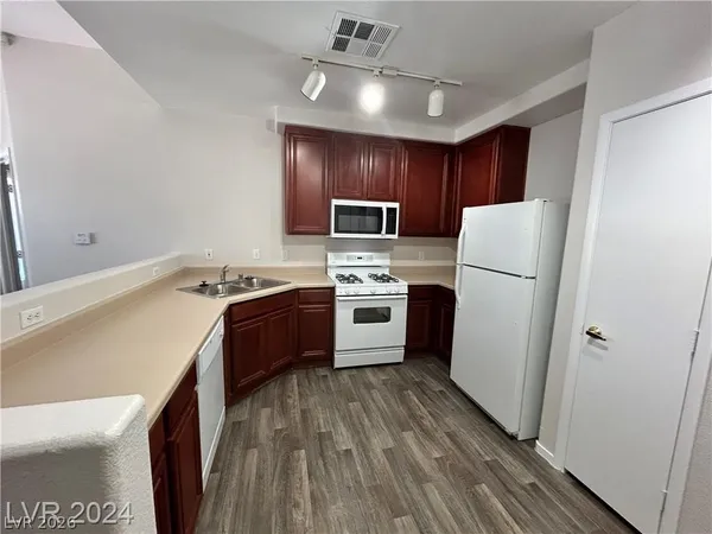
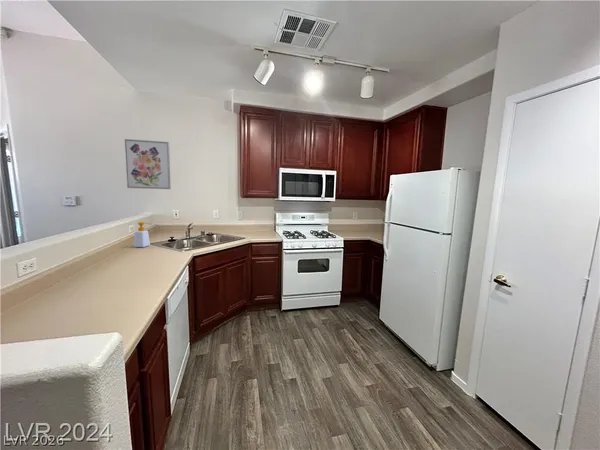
+ soap bottle (143, 234)
+ wall art (148, 165)
